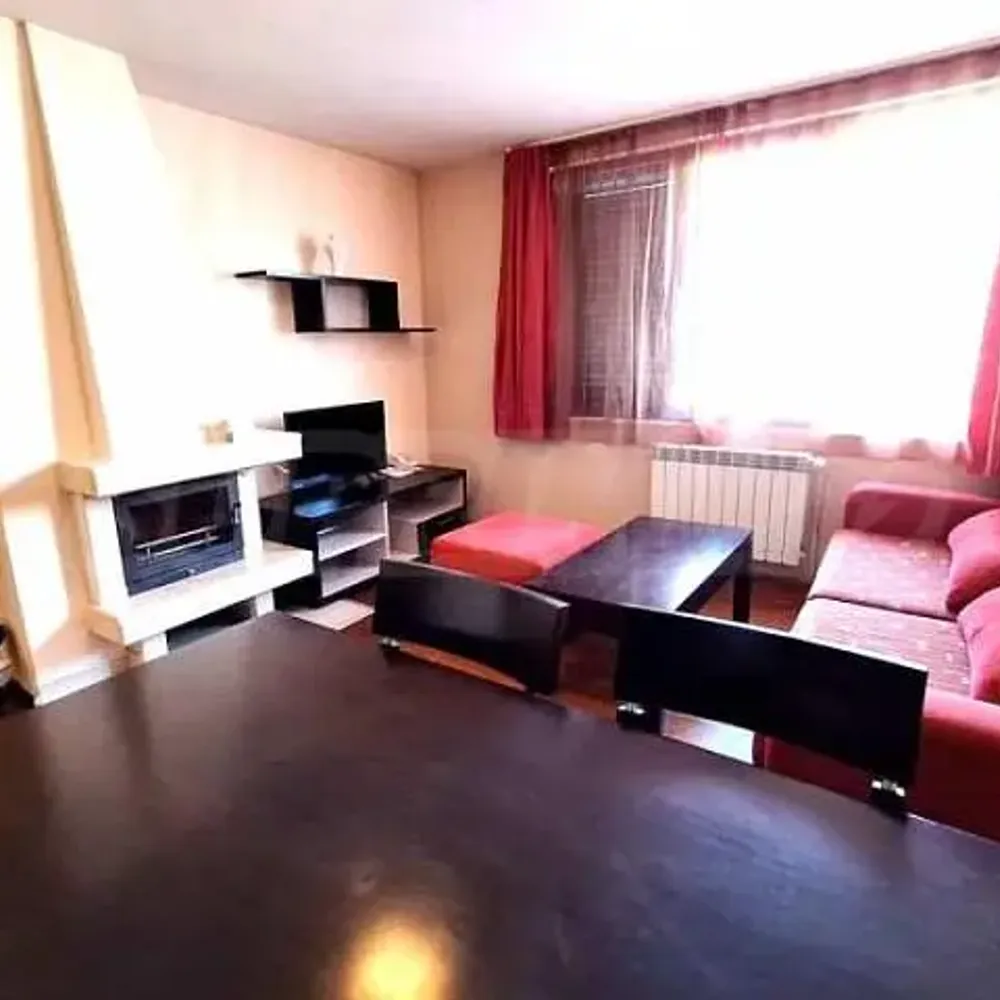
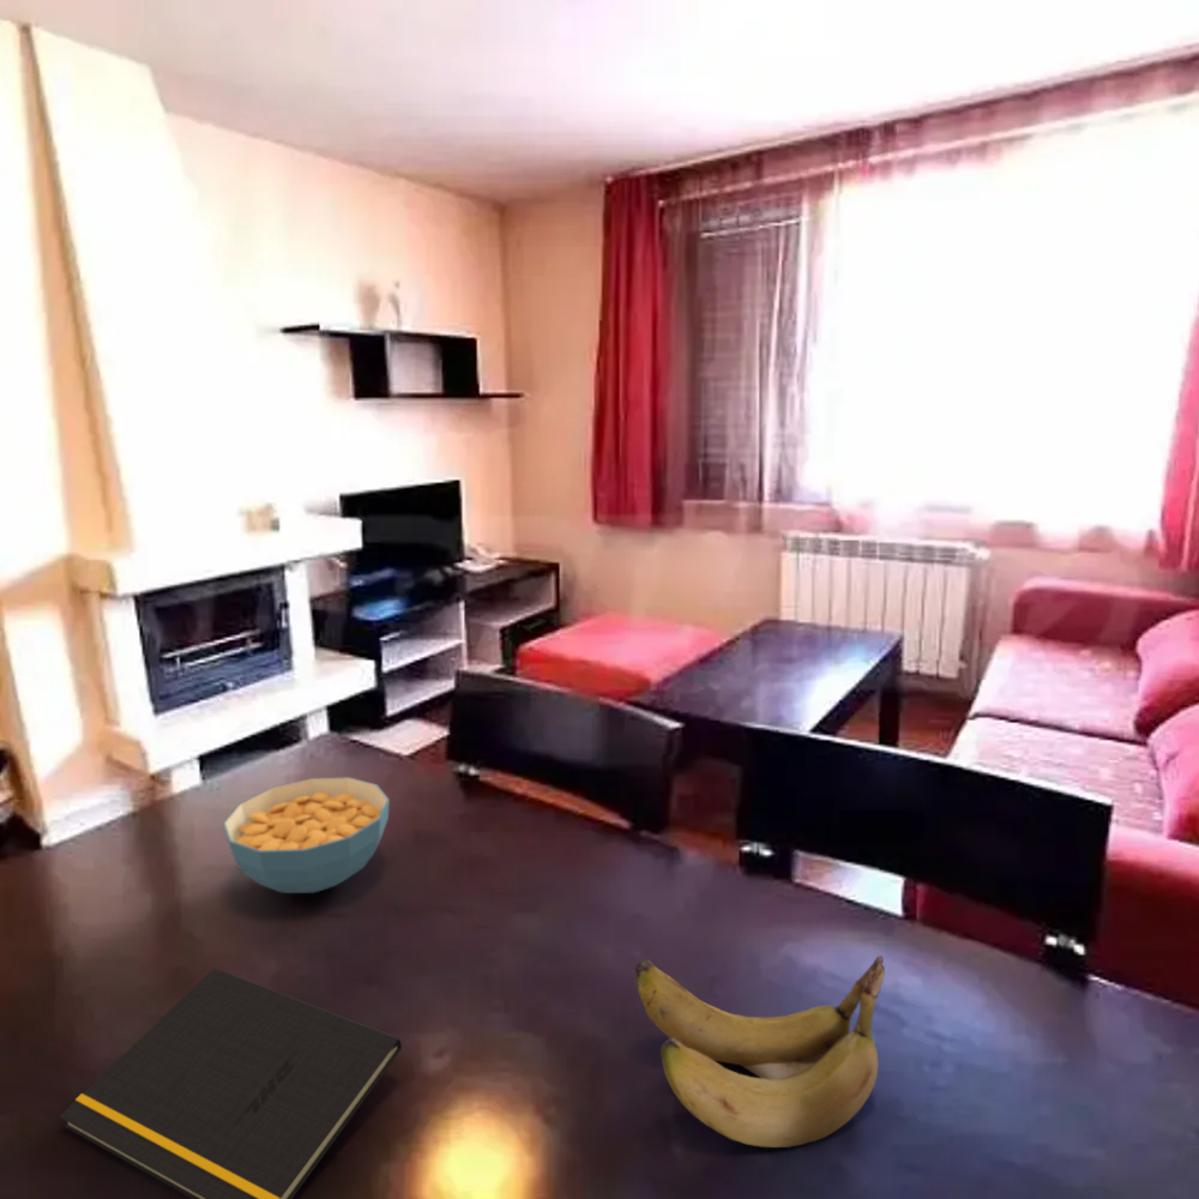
+ cereal bowl (312, 845)
+ notepad (235, 1081)
+ banana (747, 1024)
